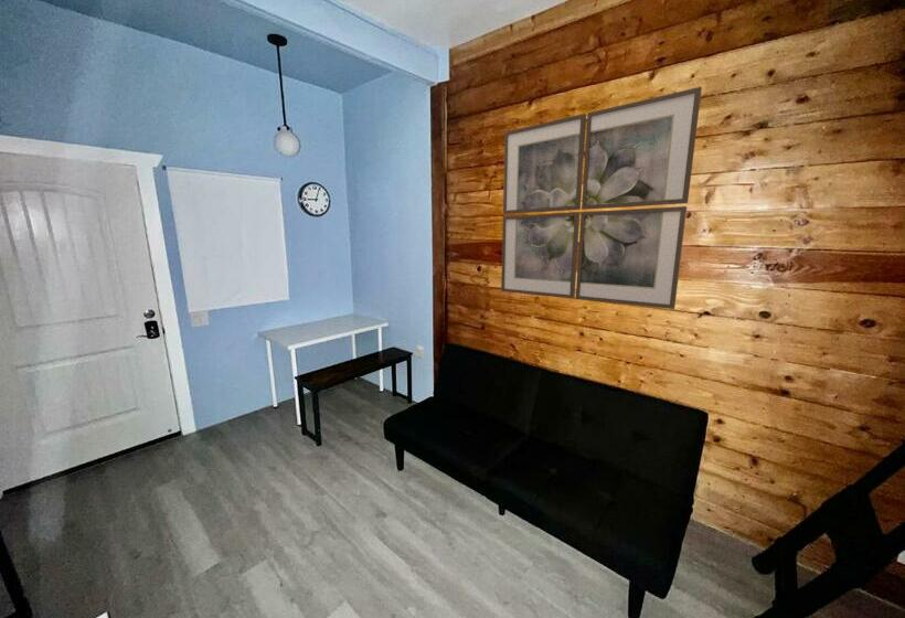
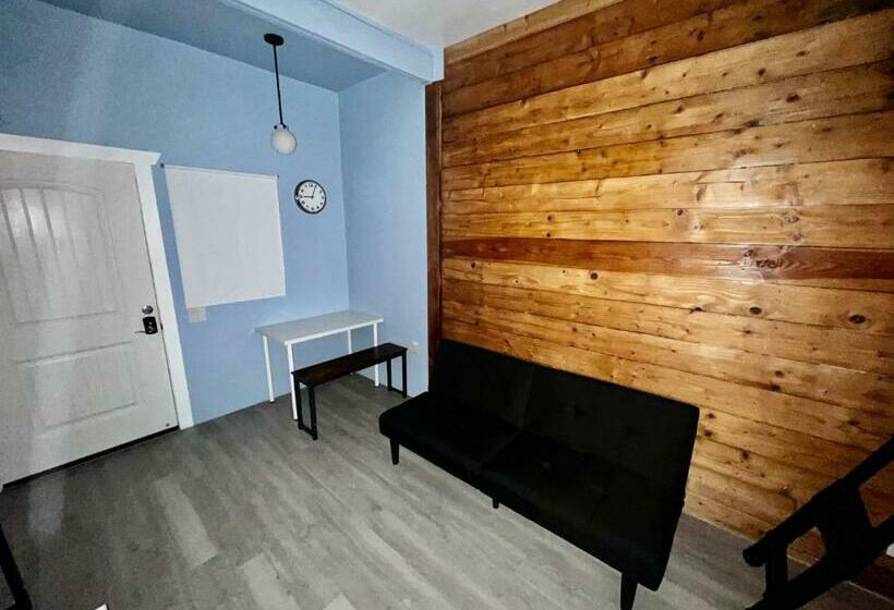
- wall art (579, 212)
